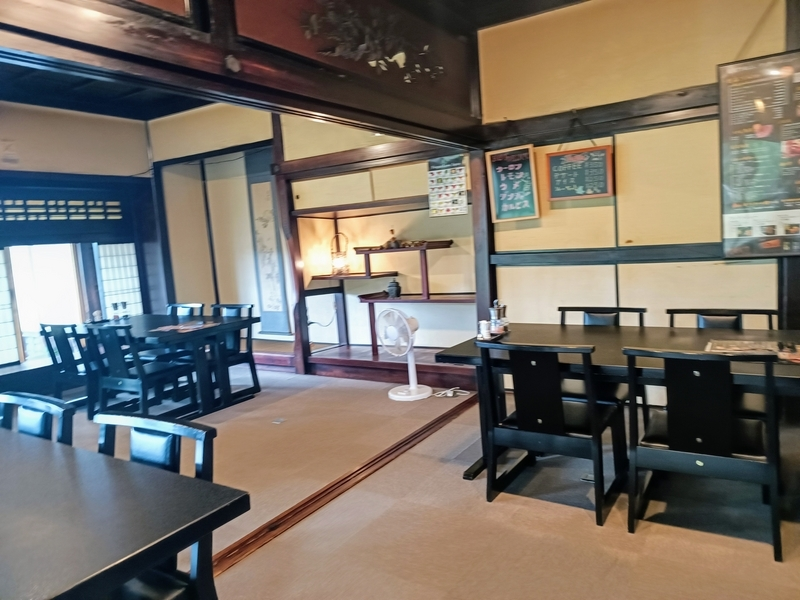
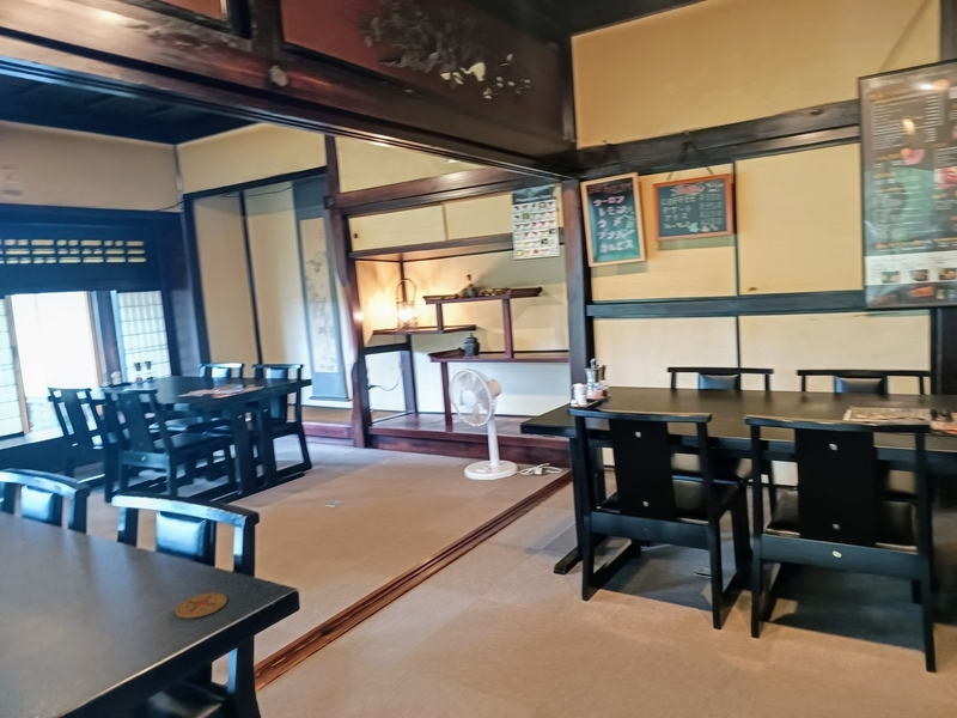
+ coaster (201, 604)
